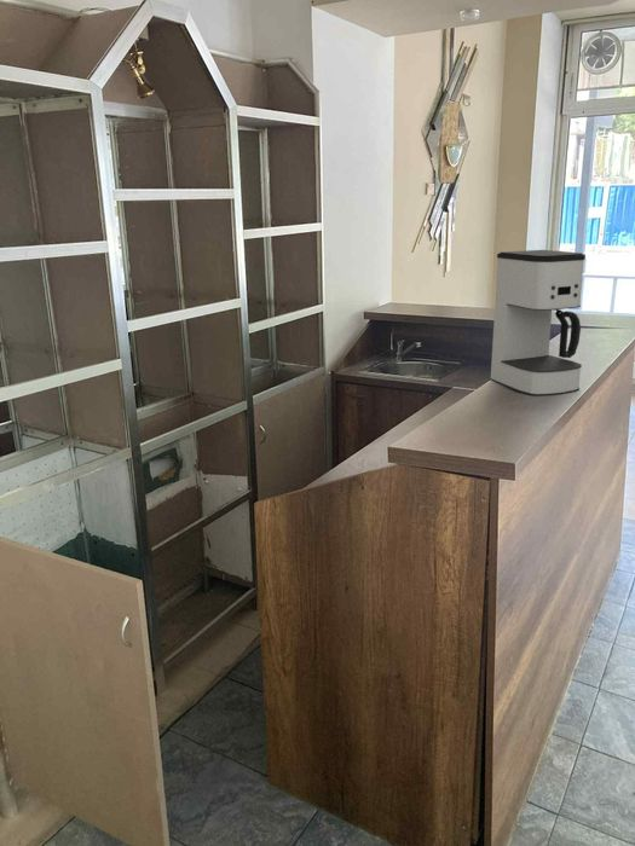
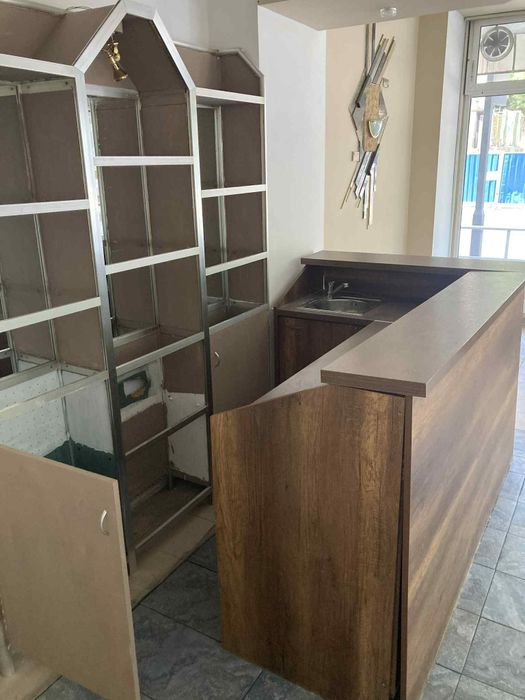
- coffee maker (545, 320)
